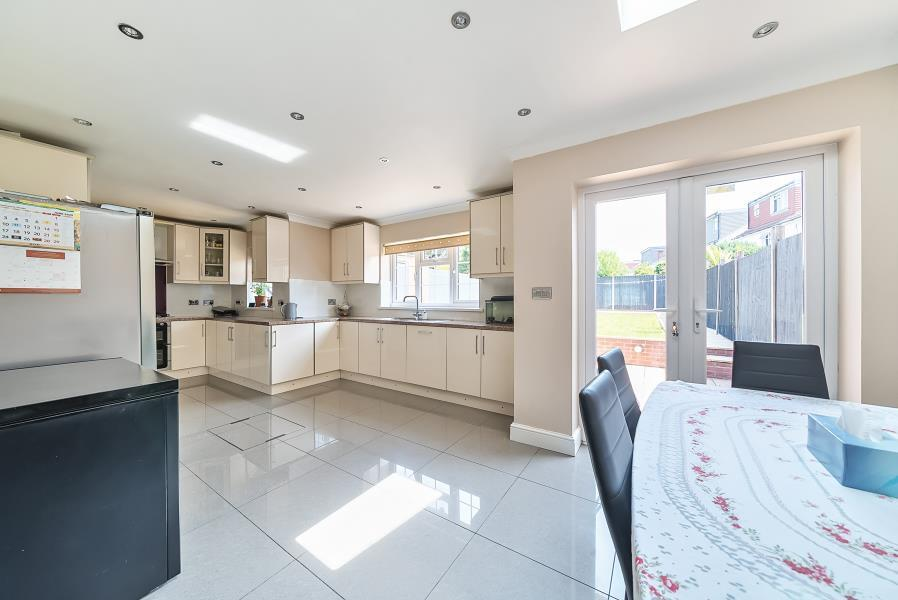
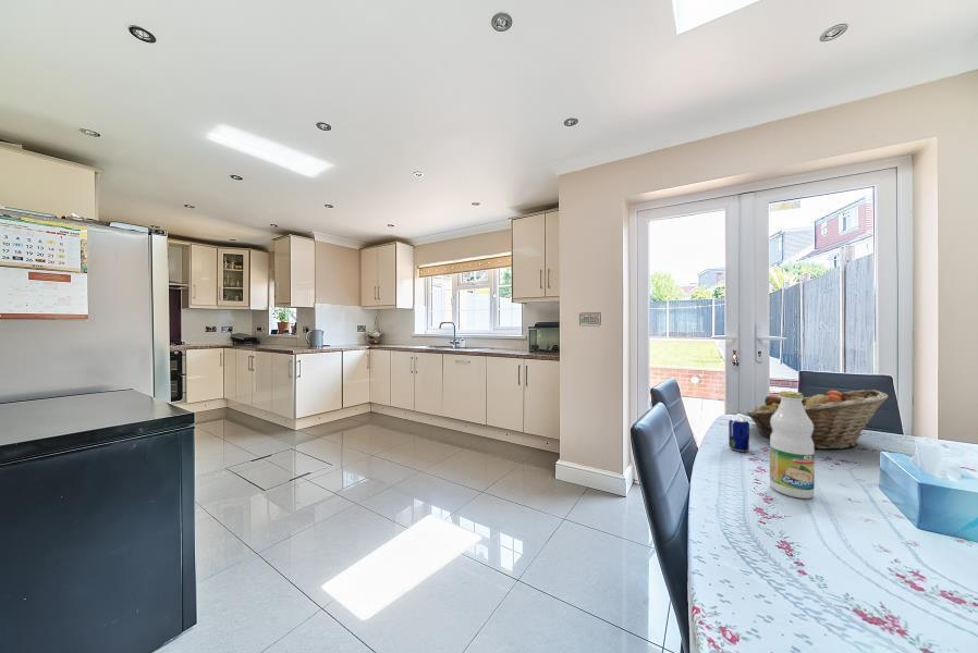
+ fruit basket (811, 412)
+ bottle (791, 441)
+ beer can (738, 433)
